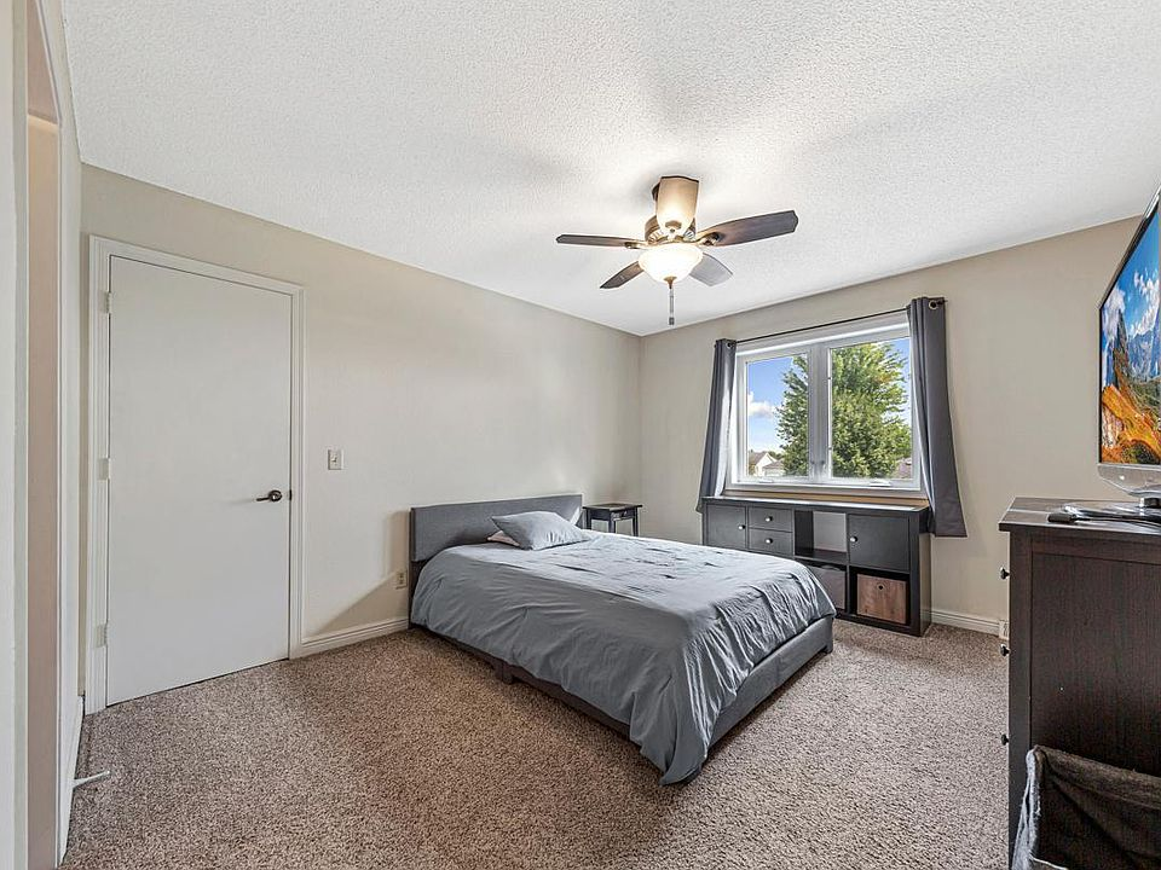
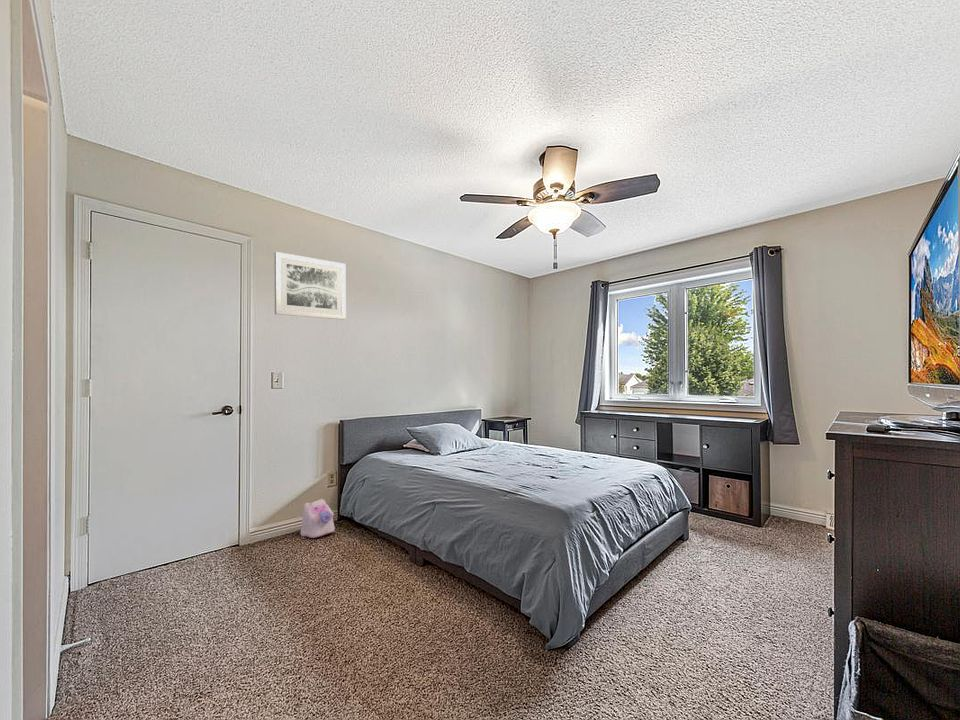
+ plush toy (318, 517)
+ wall art (312, 287)
